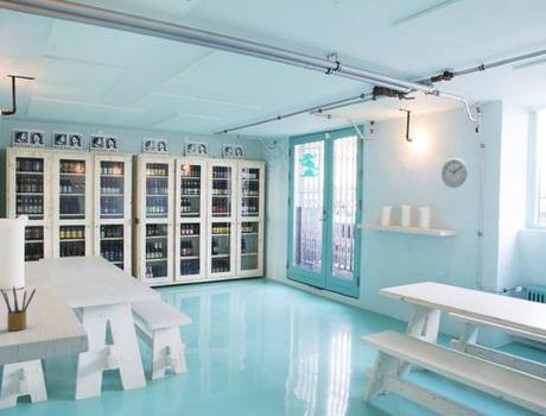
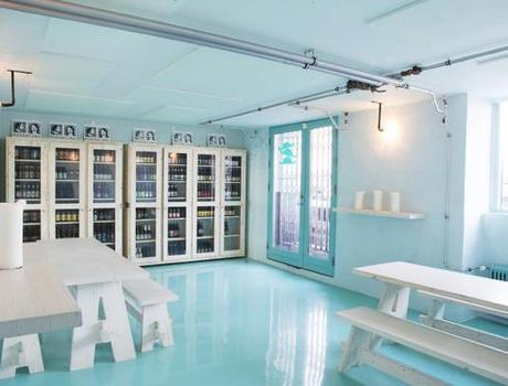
- wall clock (453, 172)
- pencil box (18, 308)
